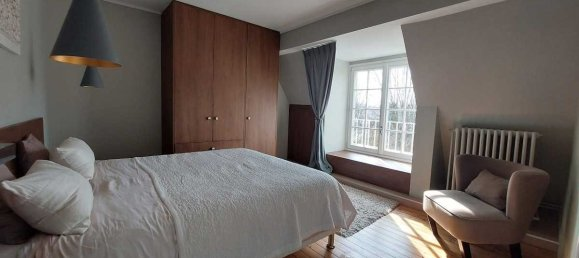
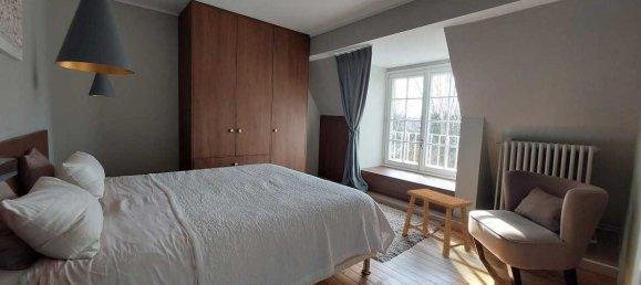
+ stool (434, 223)
